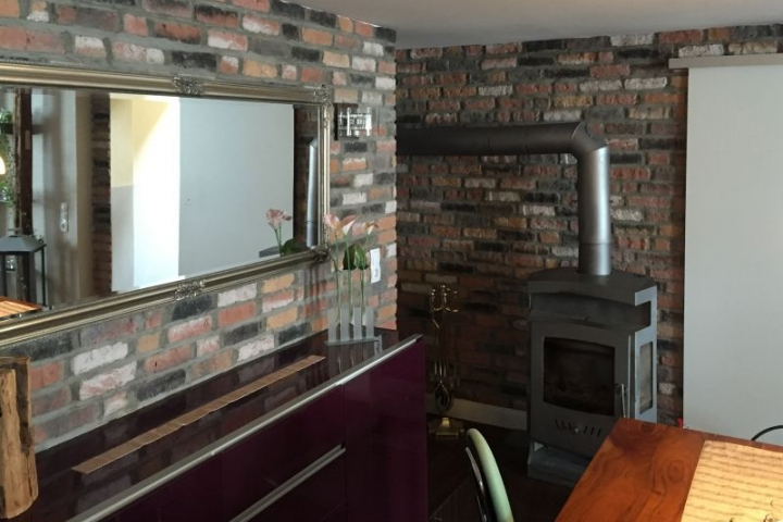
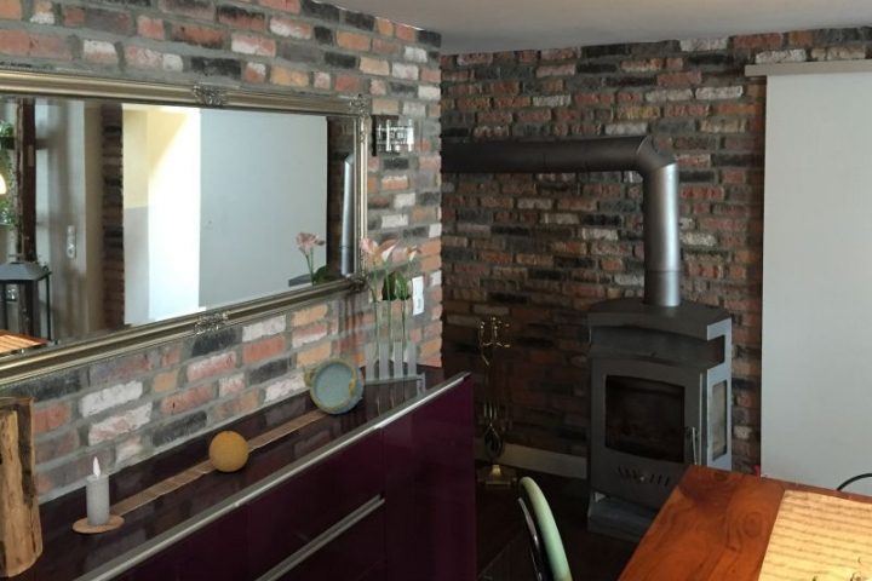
+ decorative bowl (335, 385)
+ fruit (229, 450)
+ candle (97, 490)
